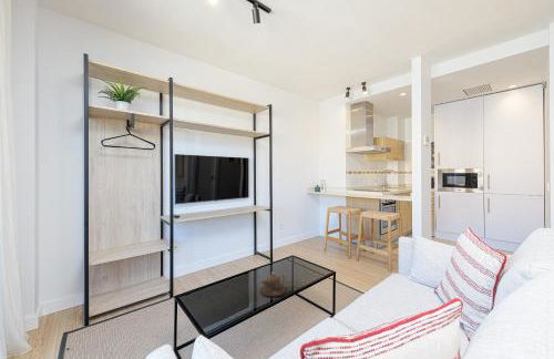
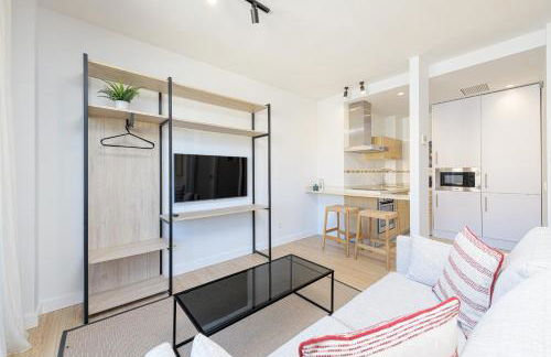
- teapot (273, 280)
